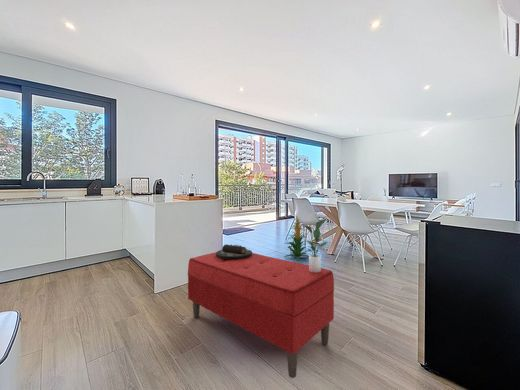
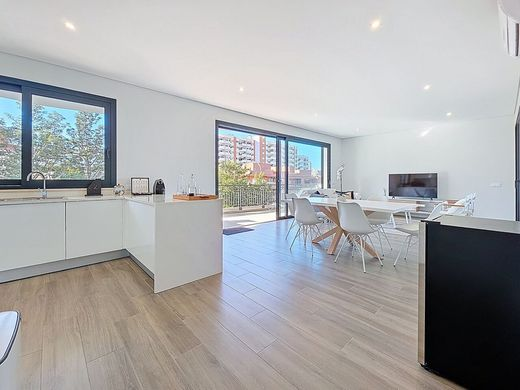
- potted plant (315, 244)
- indoor plant (297, 236)
- decorative bowl (234, 249)
- bench (254, 296)
